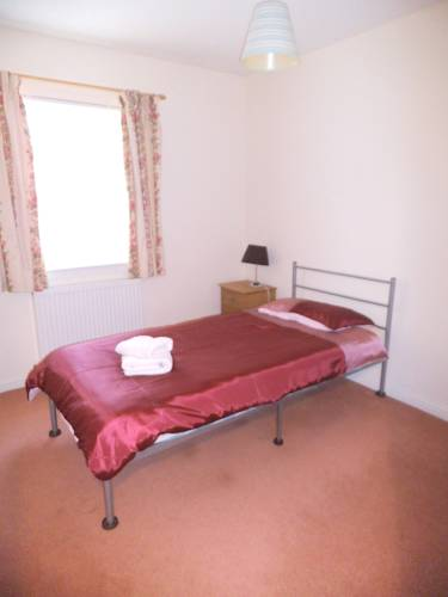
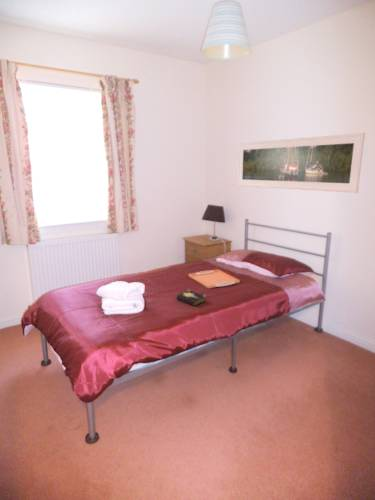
+ hardback book (191, 297)
+ serving tray (213, 278)
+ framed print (289, 164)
